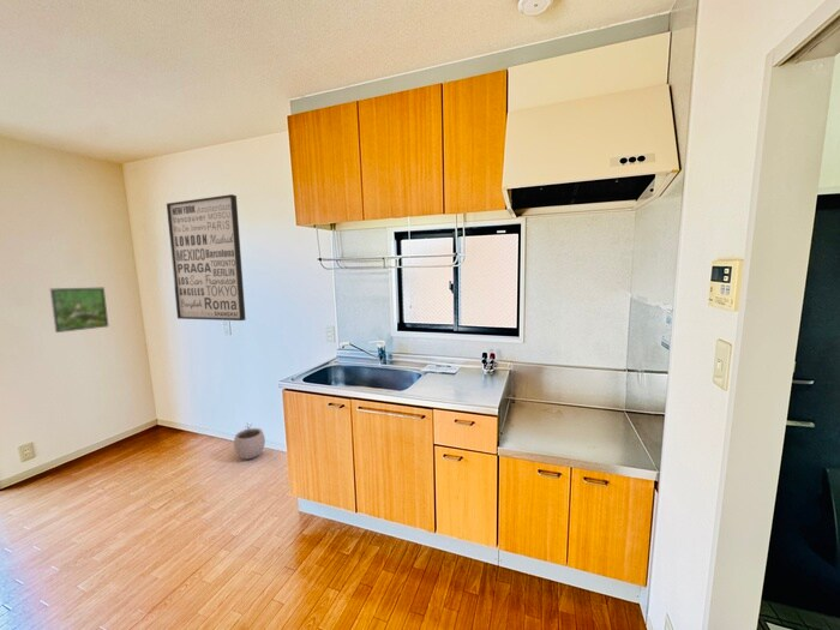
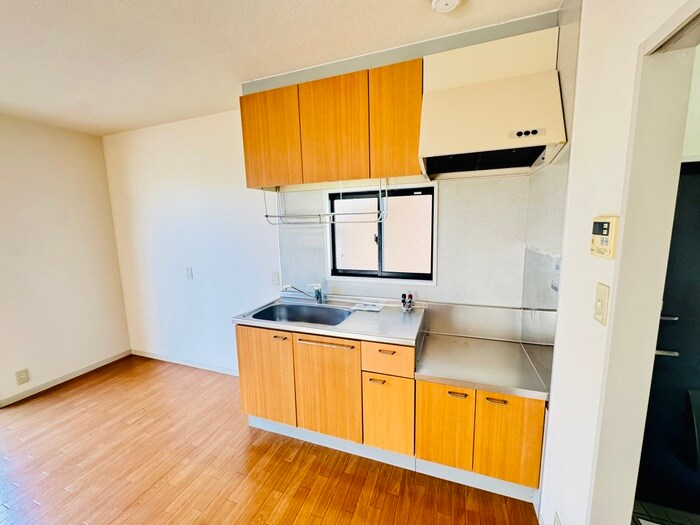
- wall art (205, 260)
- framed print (80, 308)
- plant pot (248, 439)
